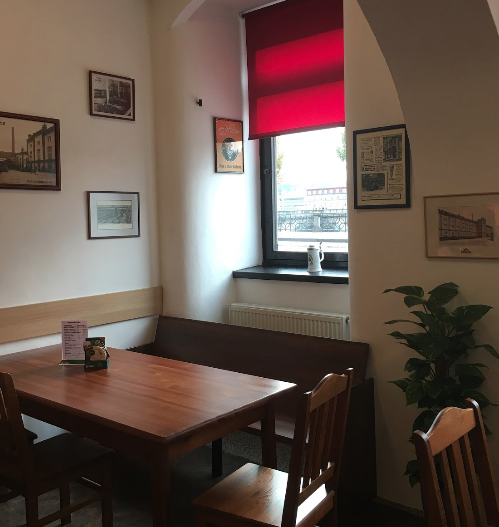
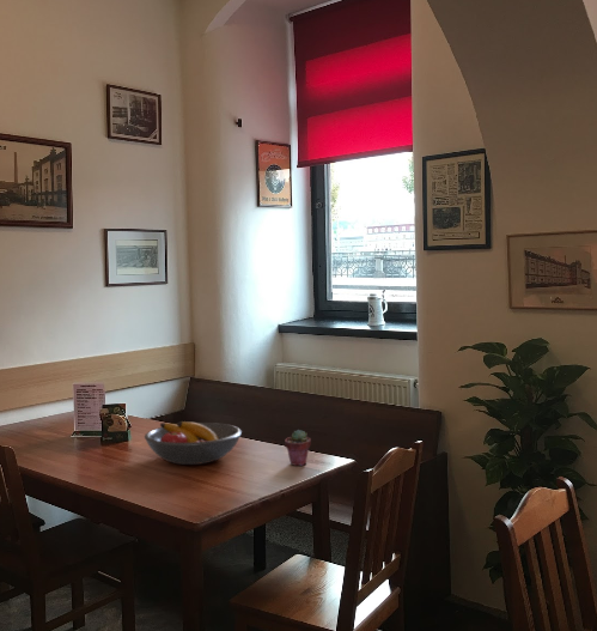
+ potted succulent (298, 445)
+ fruit bowl (193, 442)
